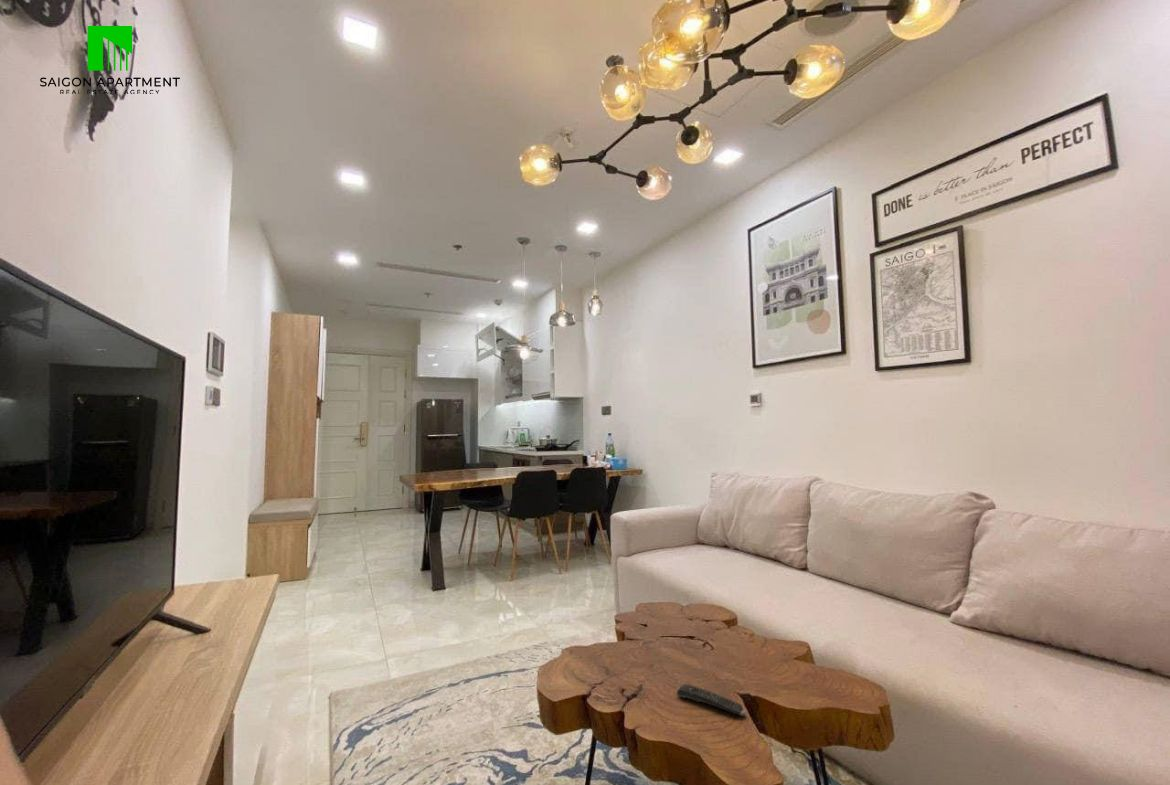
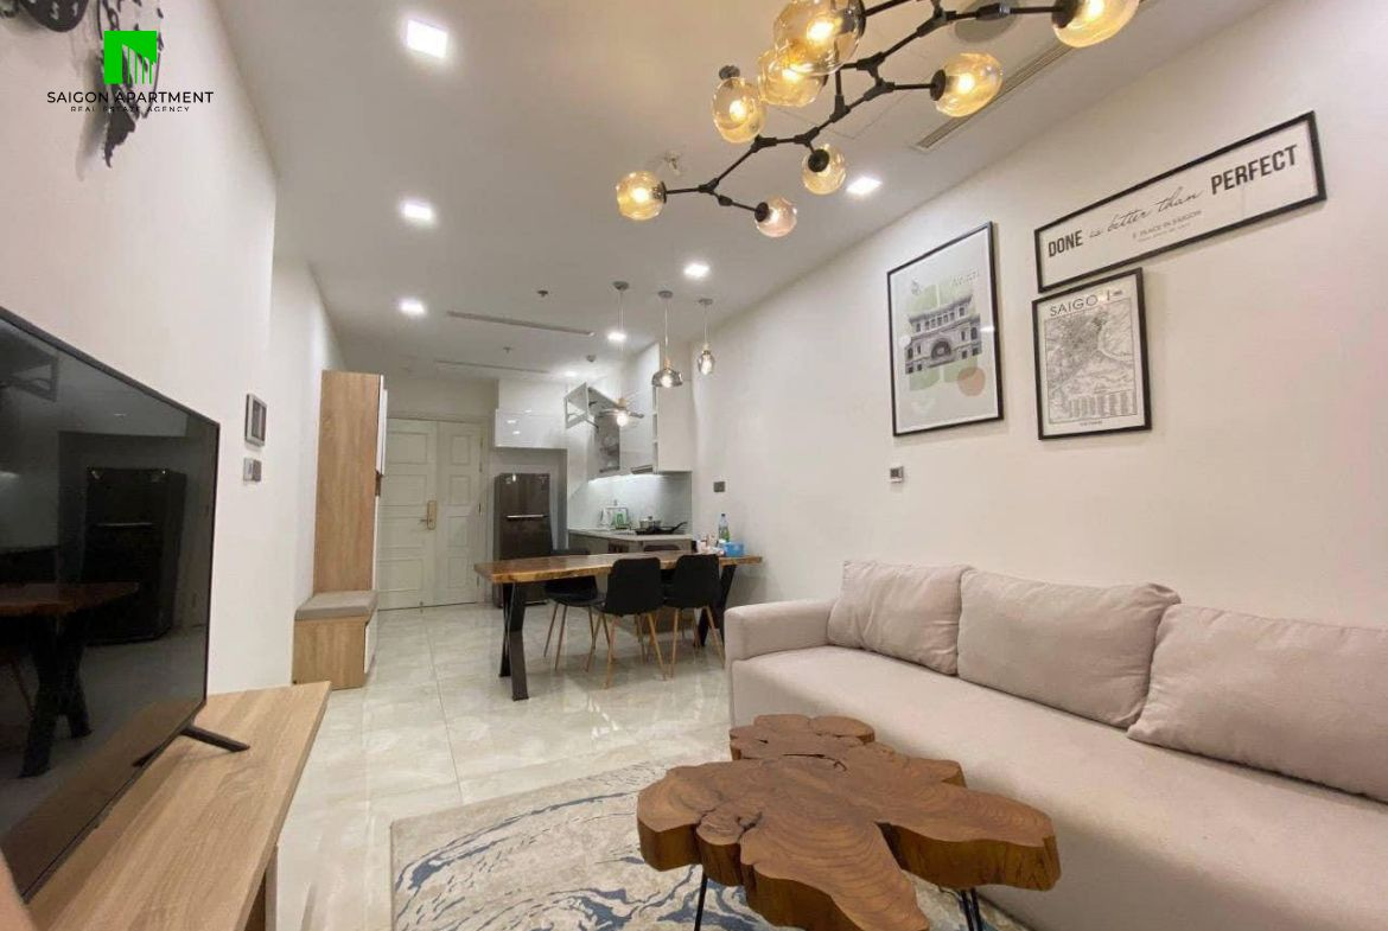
- remote control (711, 699)
